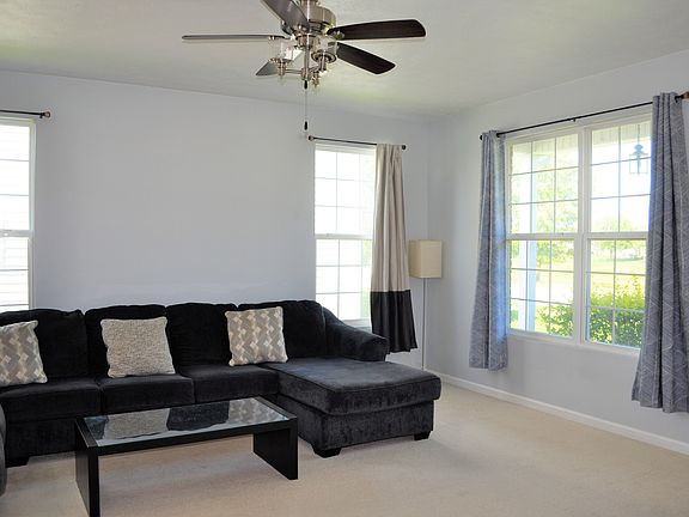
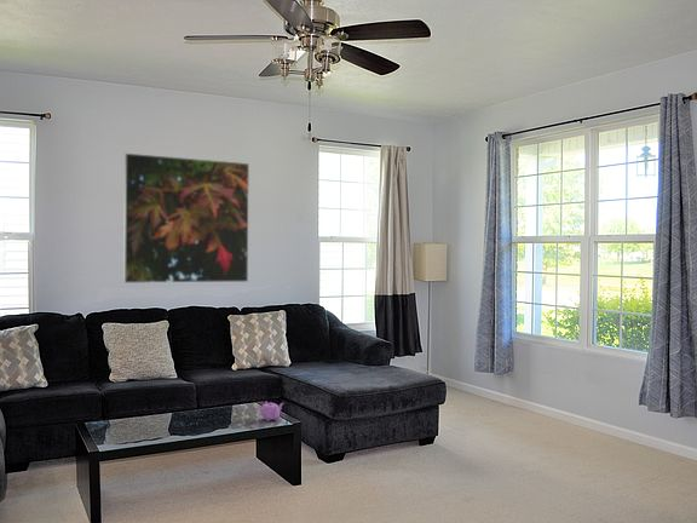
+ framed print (189, 220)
+ teapot (270, 410)
